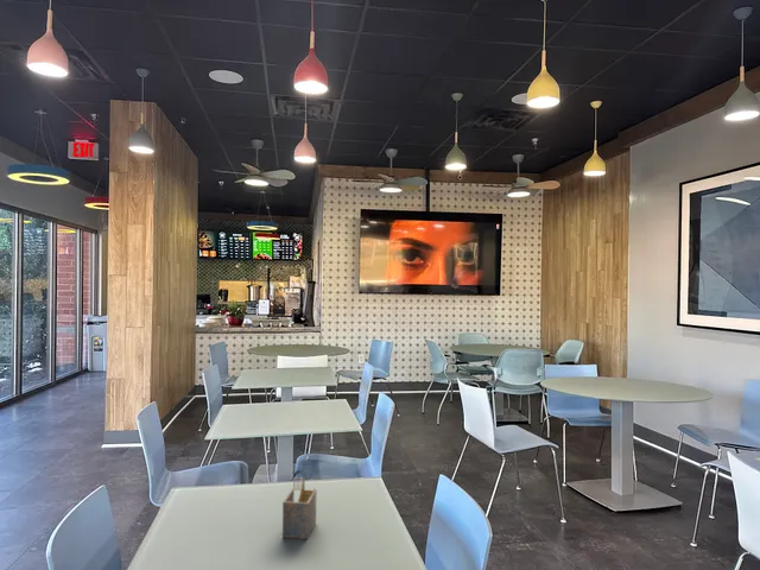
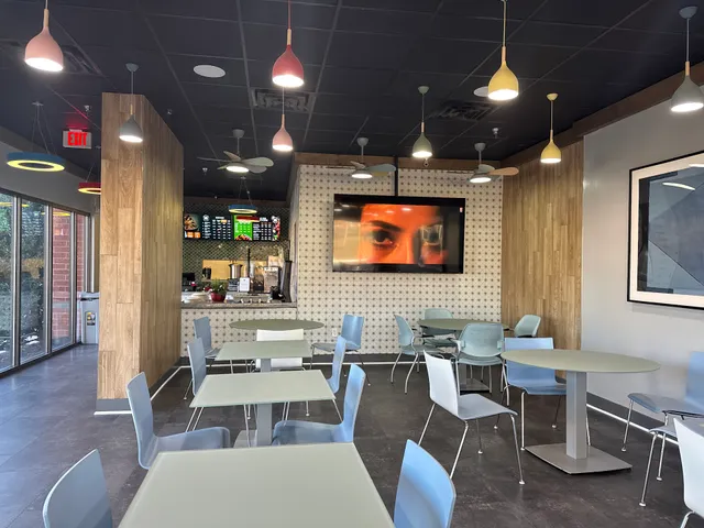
- napkin holder (299, 506)
